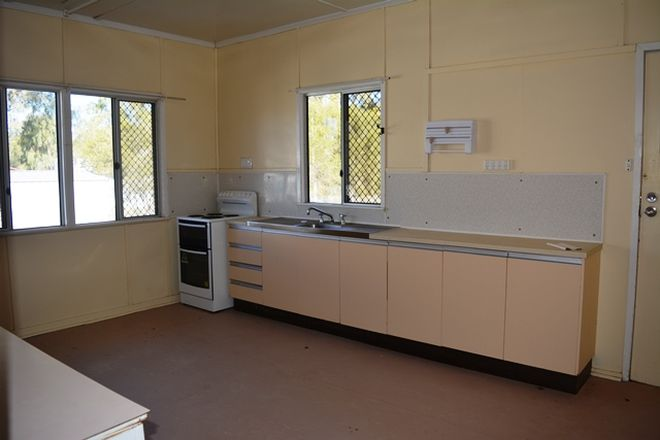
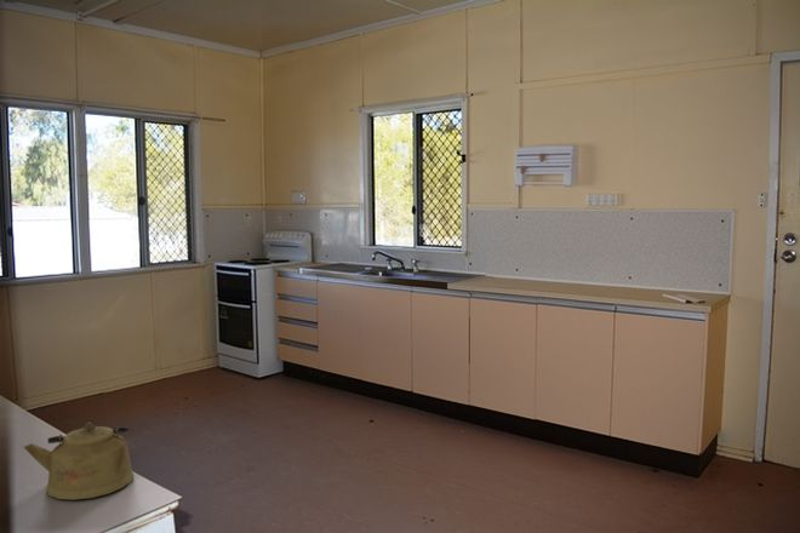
+ kettle (80, 453)
